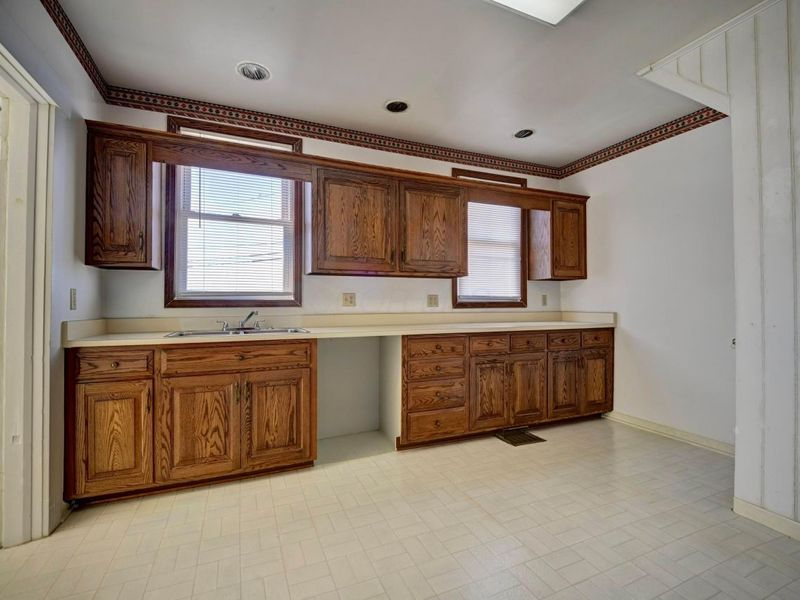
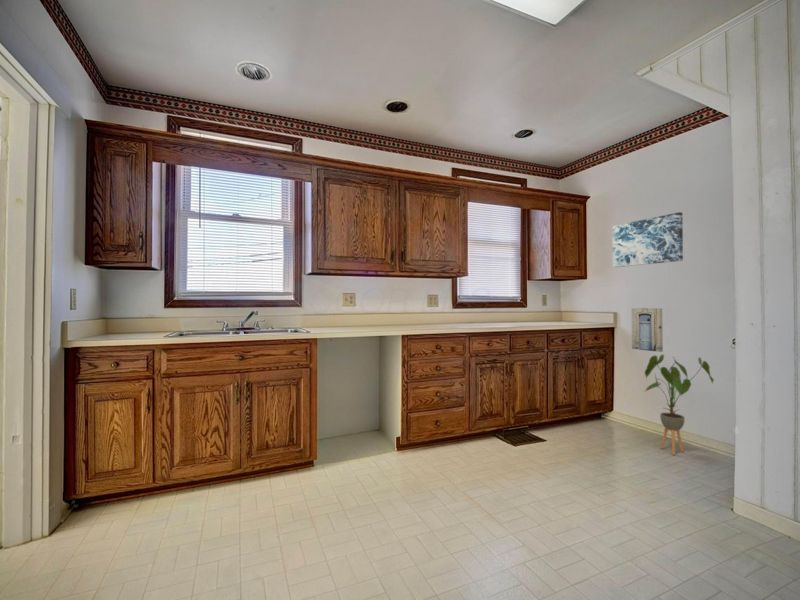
+ house plant (671, 401)
+ wall art (646, 329)
+ wall art (644, 242)
